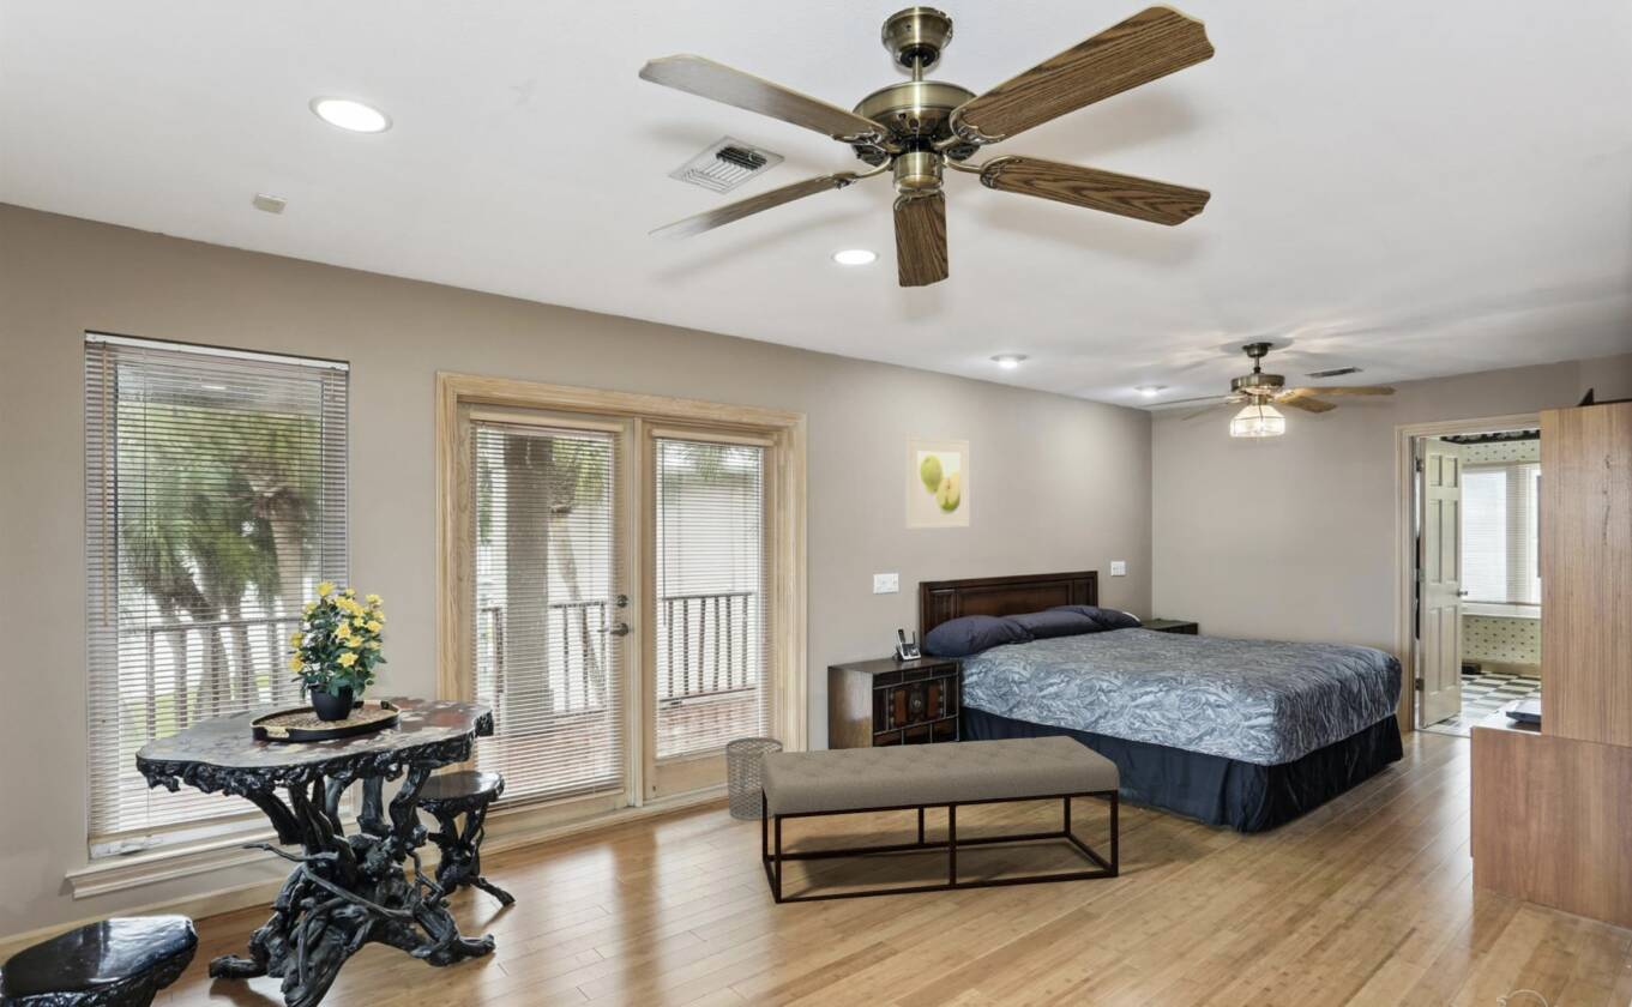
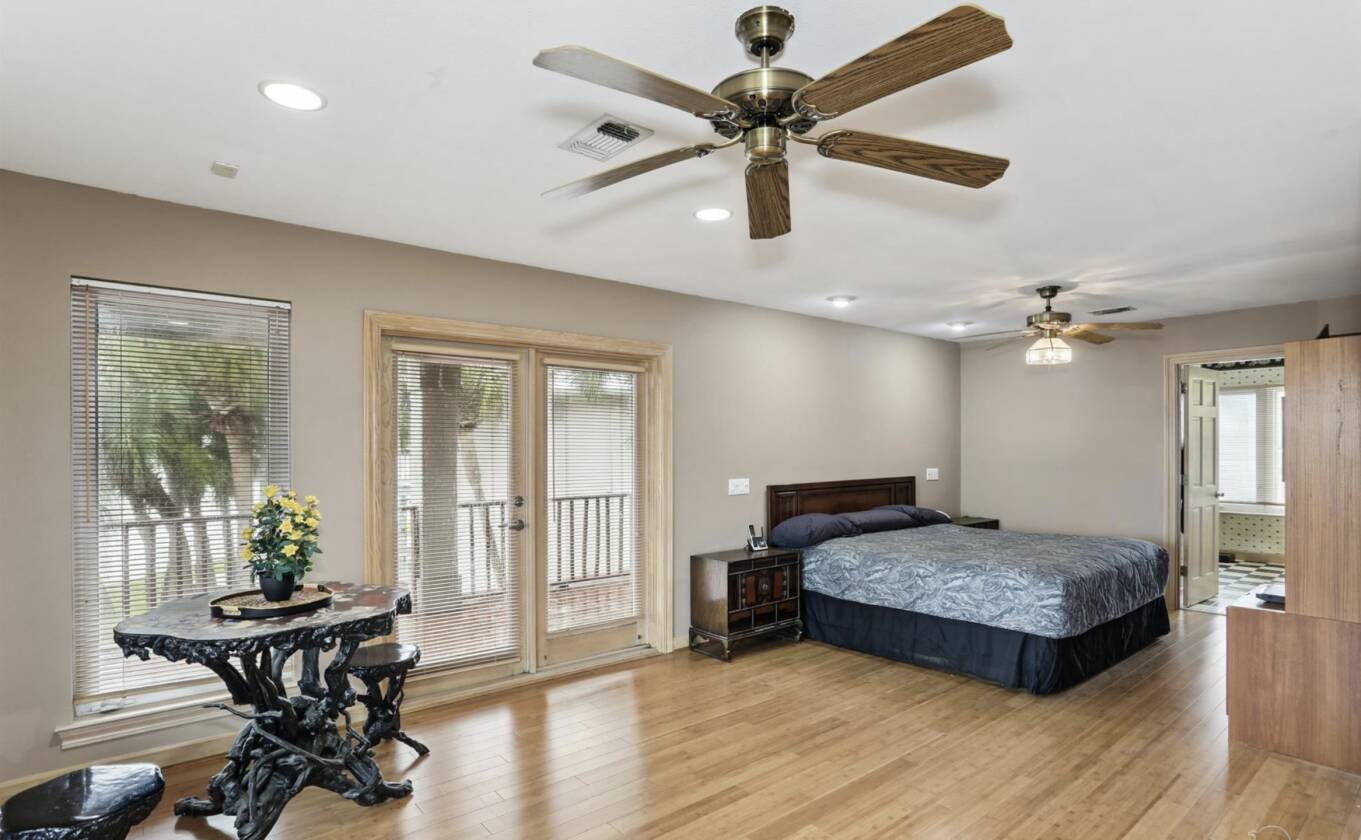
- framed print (938, 483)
- bench (935, 807)
- waste bin (754, 778)
